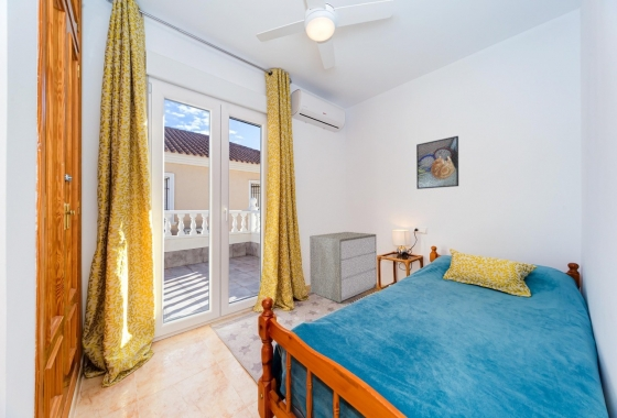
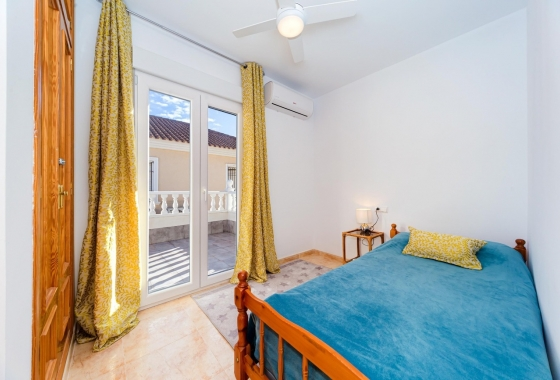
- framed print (436, 164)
- dresser (344, 262)
